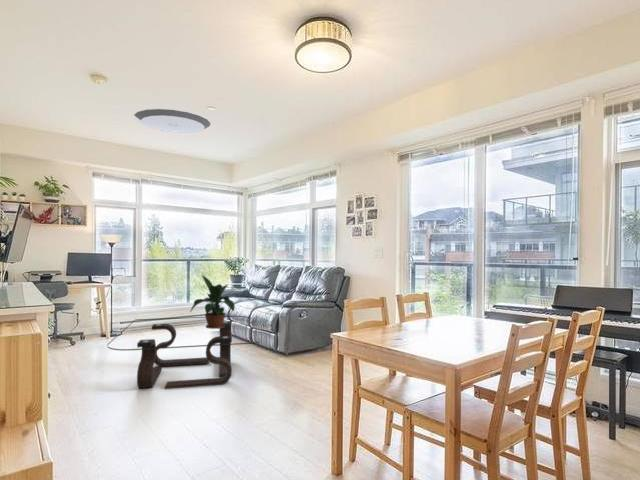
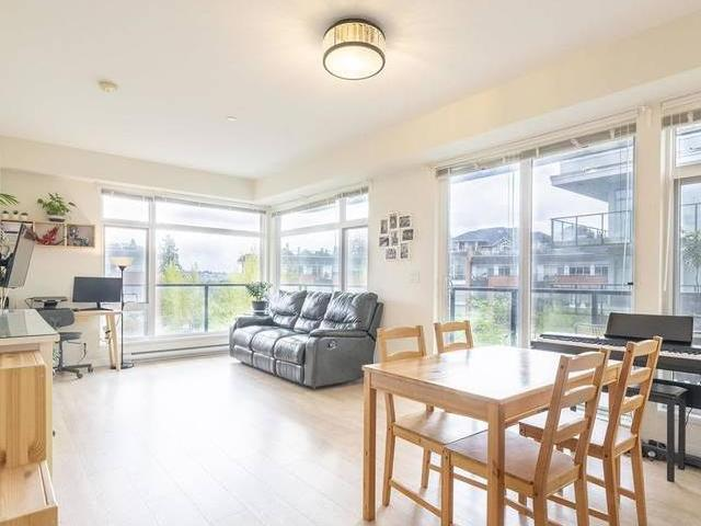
- potted plant (215, 300)
- ceiling light fixture (173, 122)
- coffee table (189, 346)
